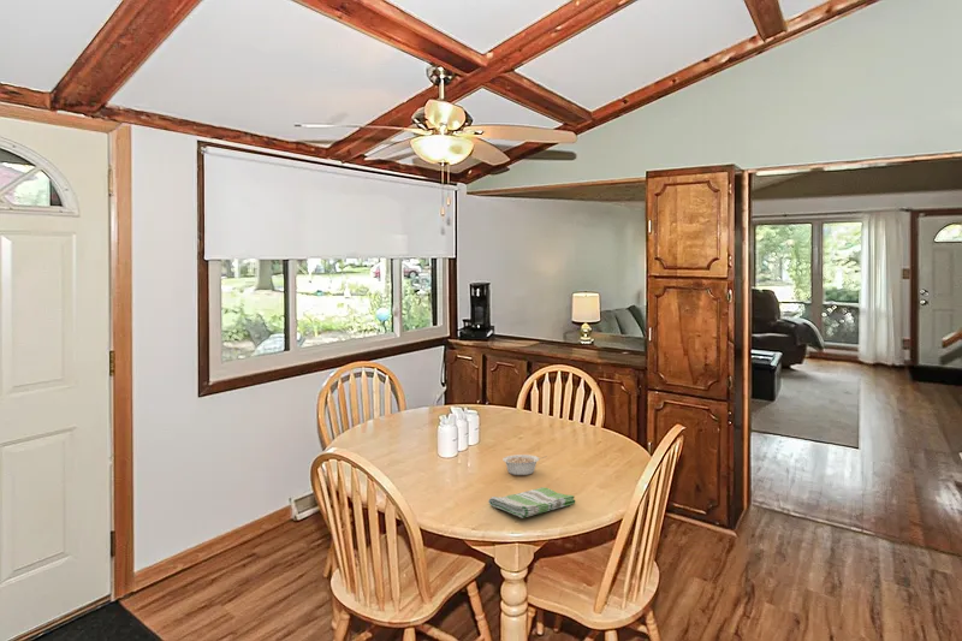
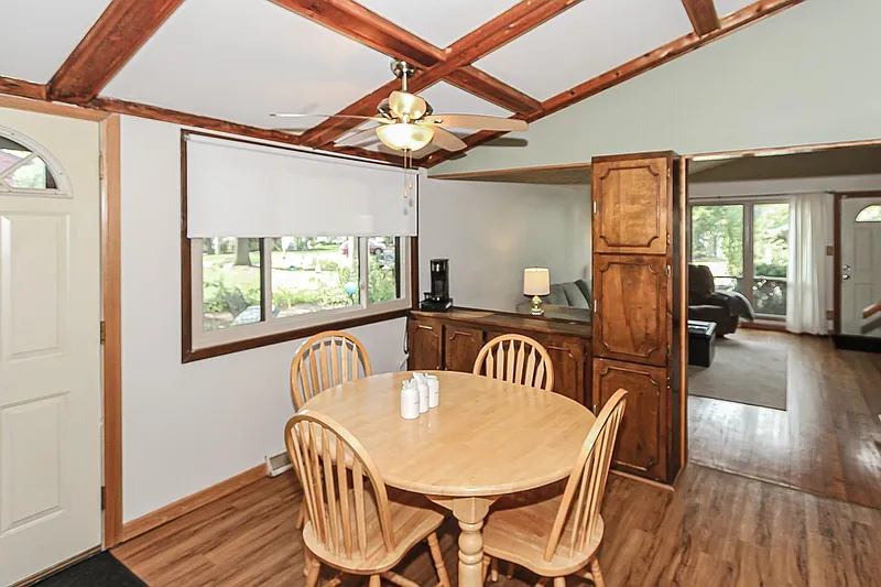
- dish towel (532, 499)
- legume (522, 463)
